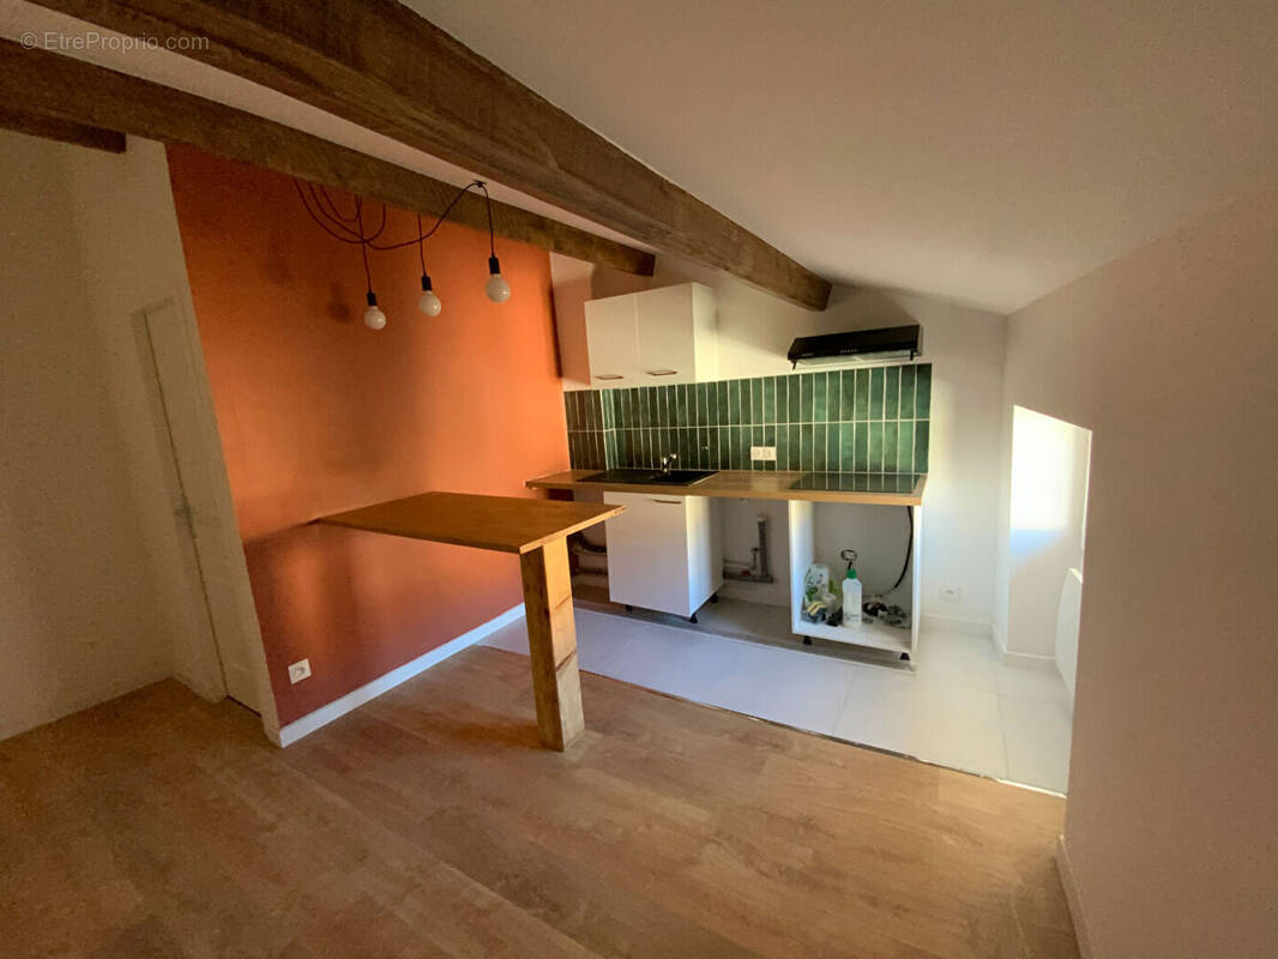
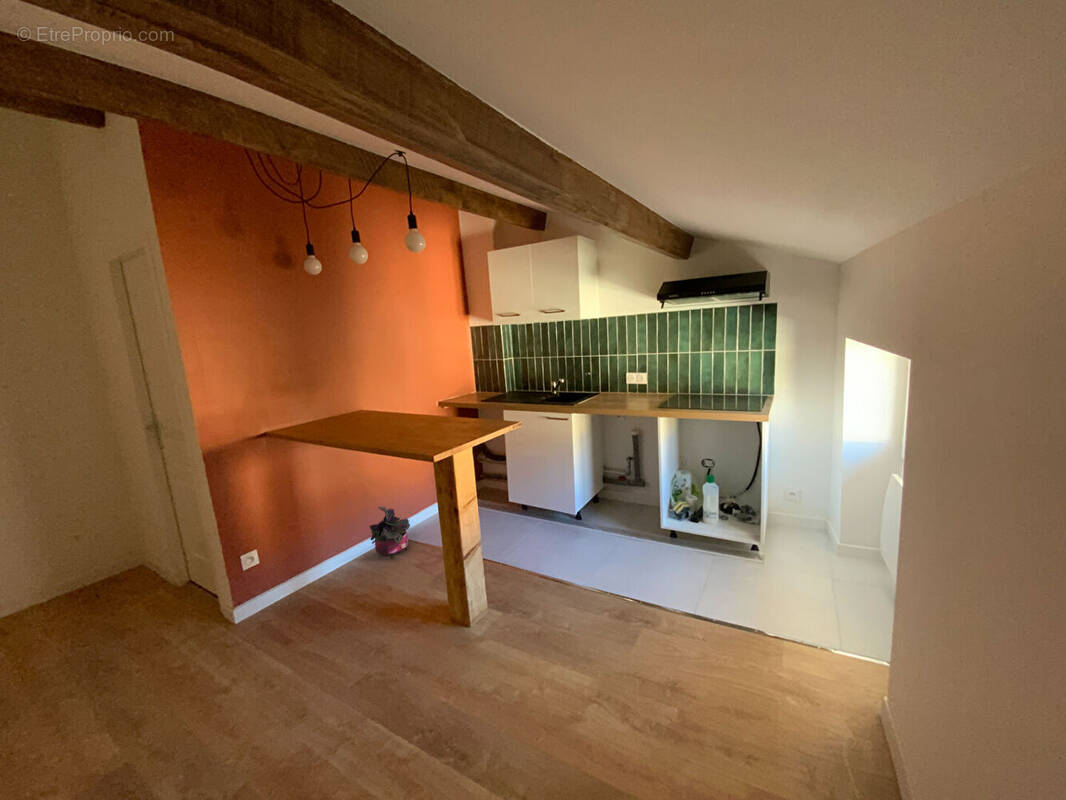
+ potted plant (391, 529)
